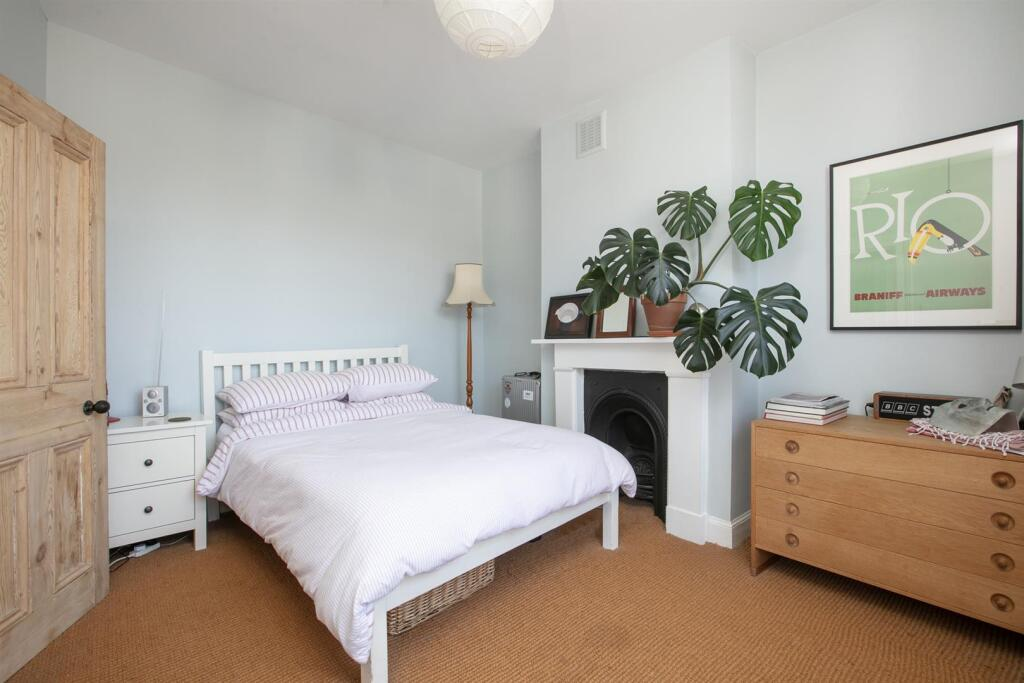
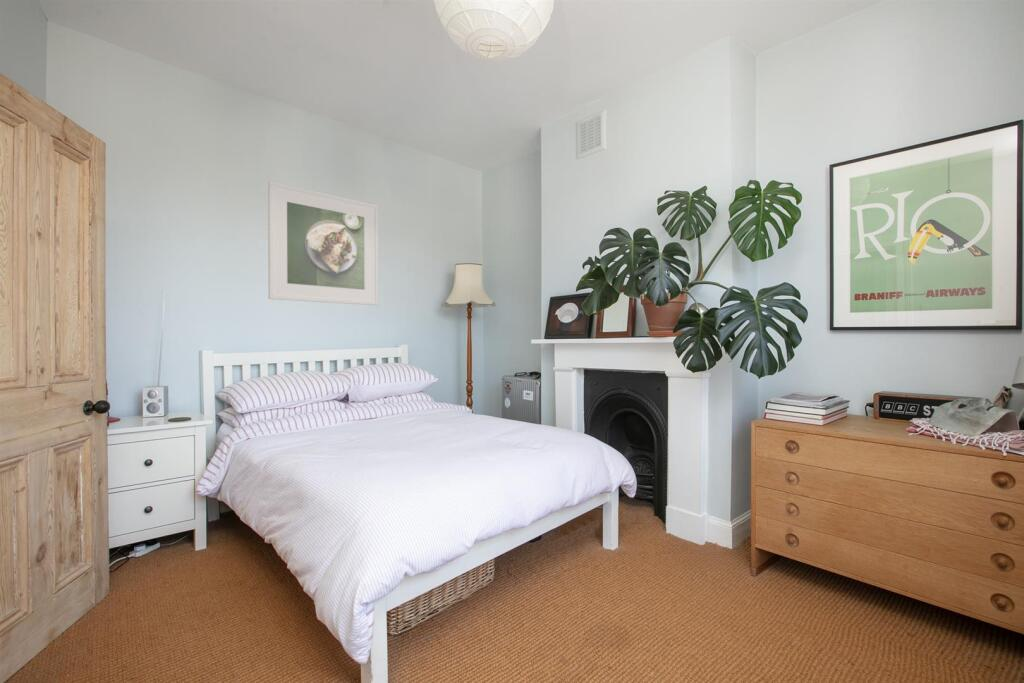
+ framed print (327, 248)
